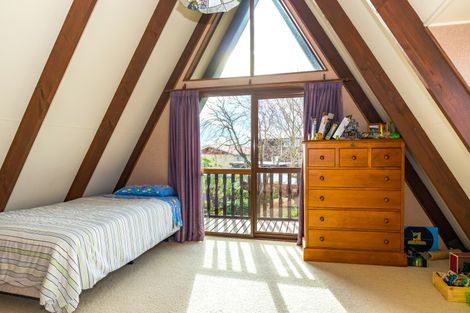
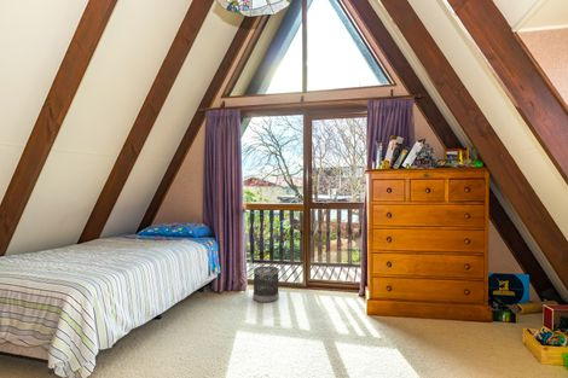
+ wastebasket (266, 284)
